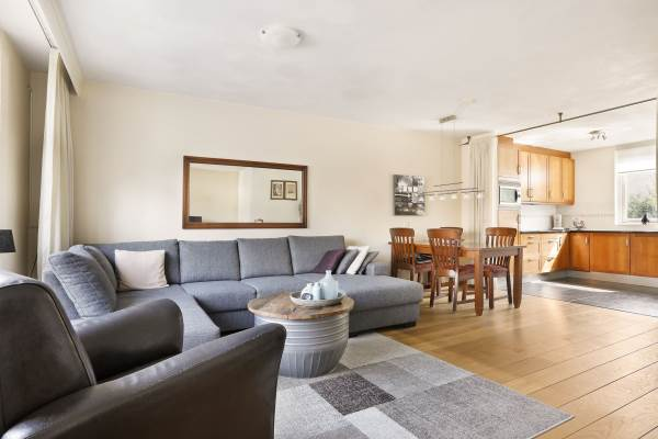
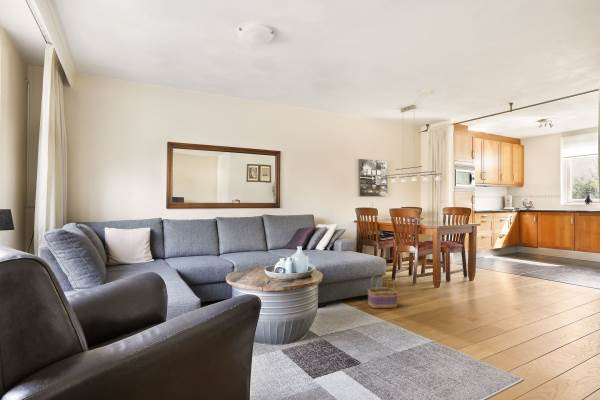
+ basket (382, 290)
